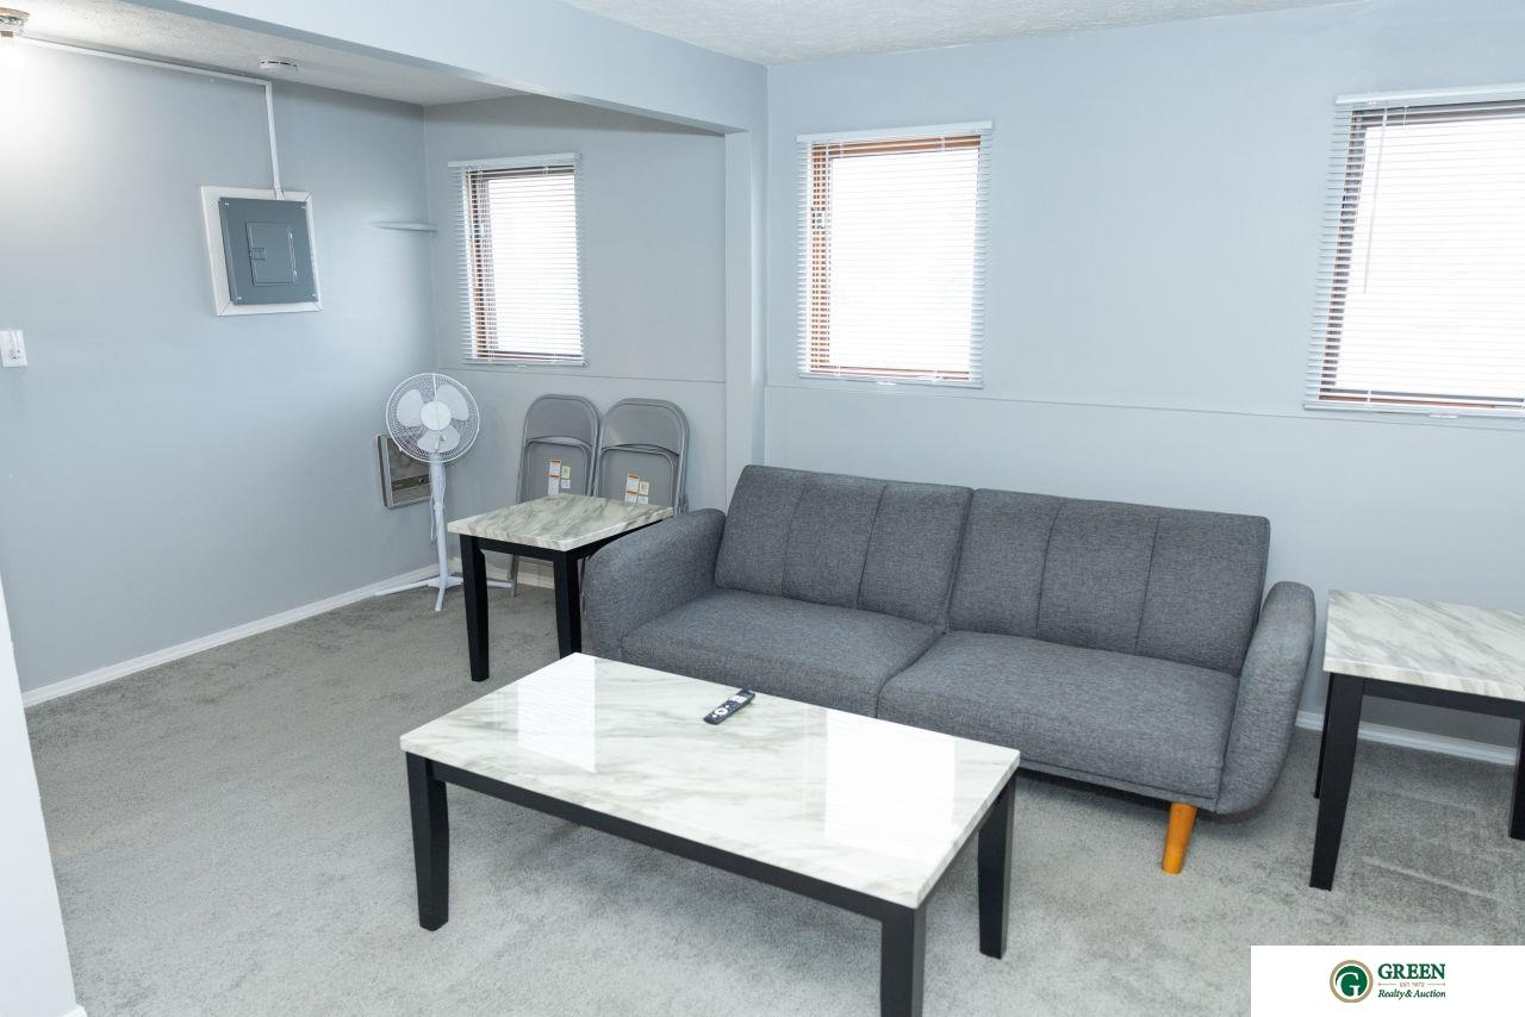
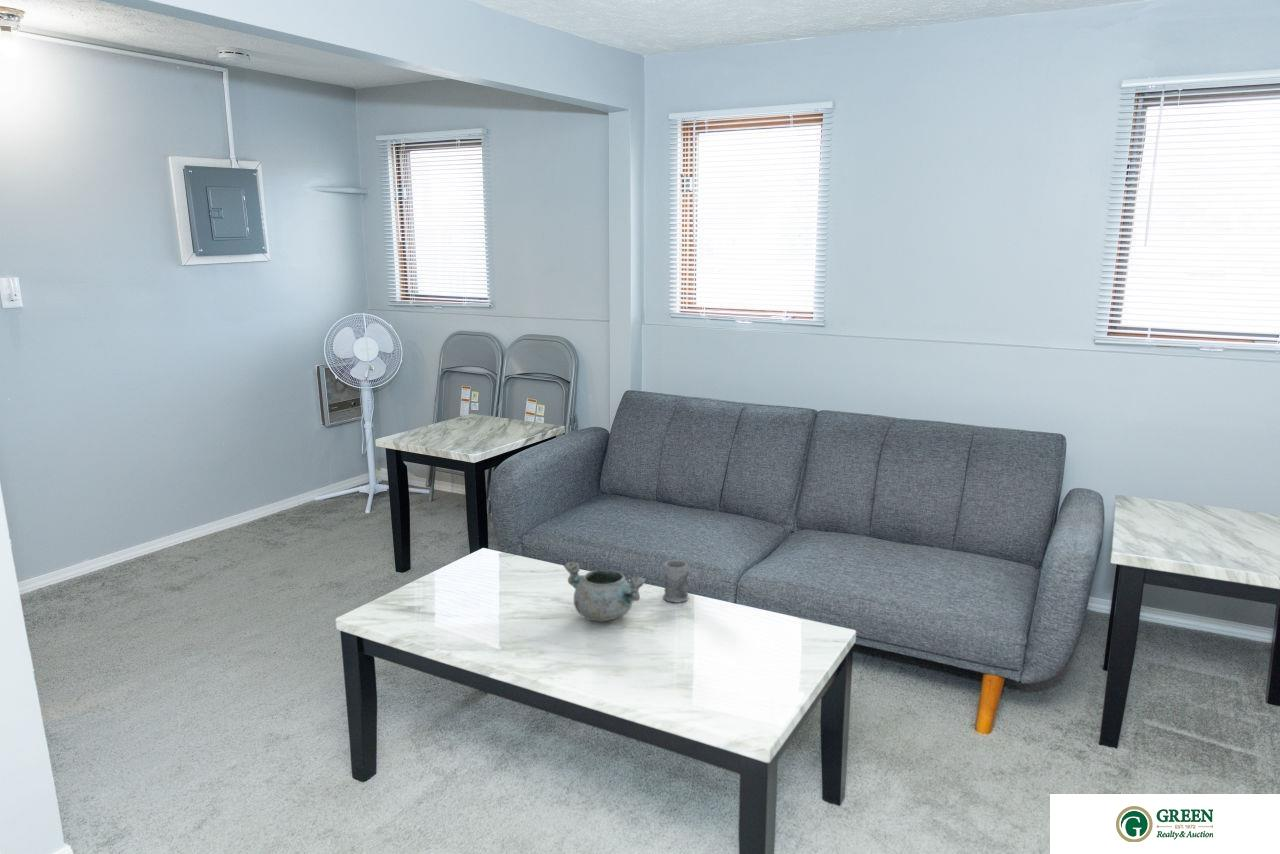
+ decorative bowl (605, 592)
+ mug (681, 582)
